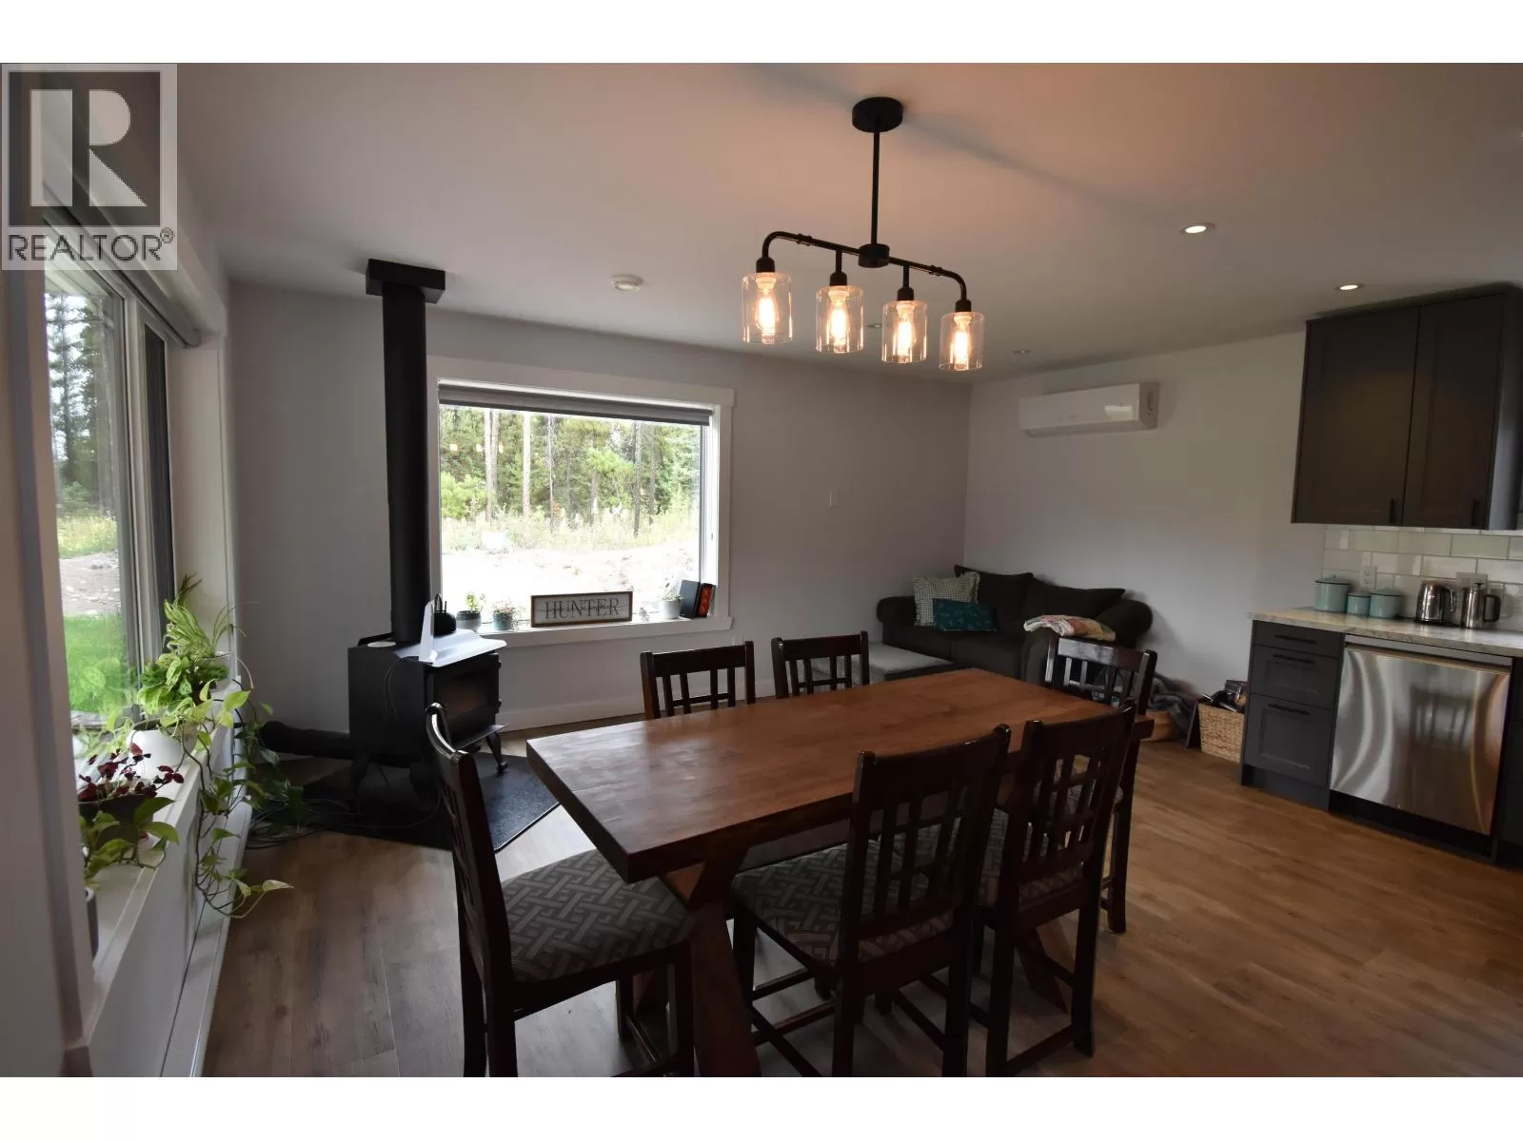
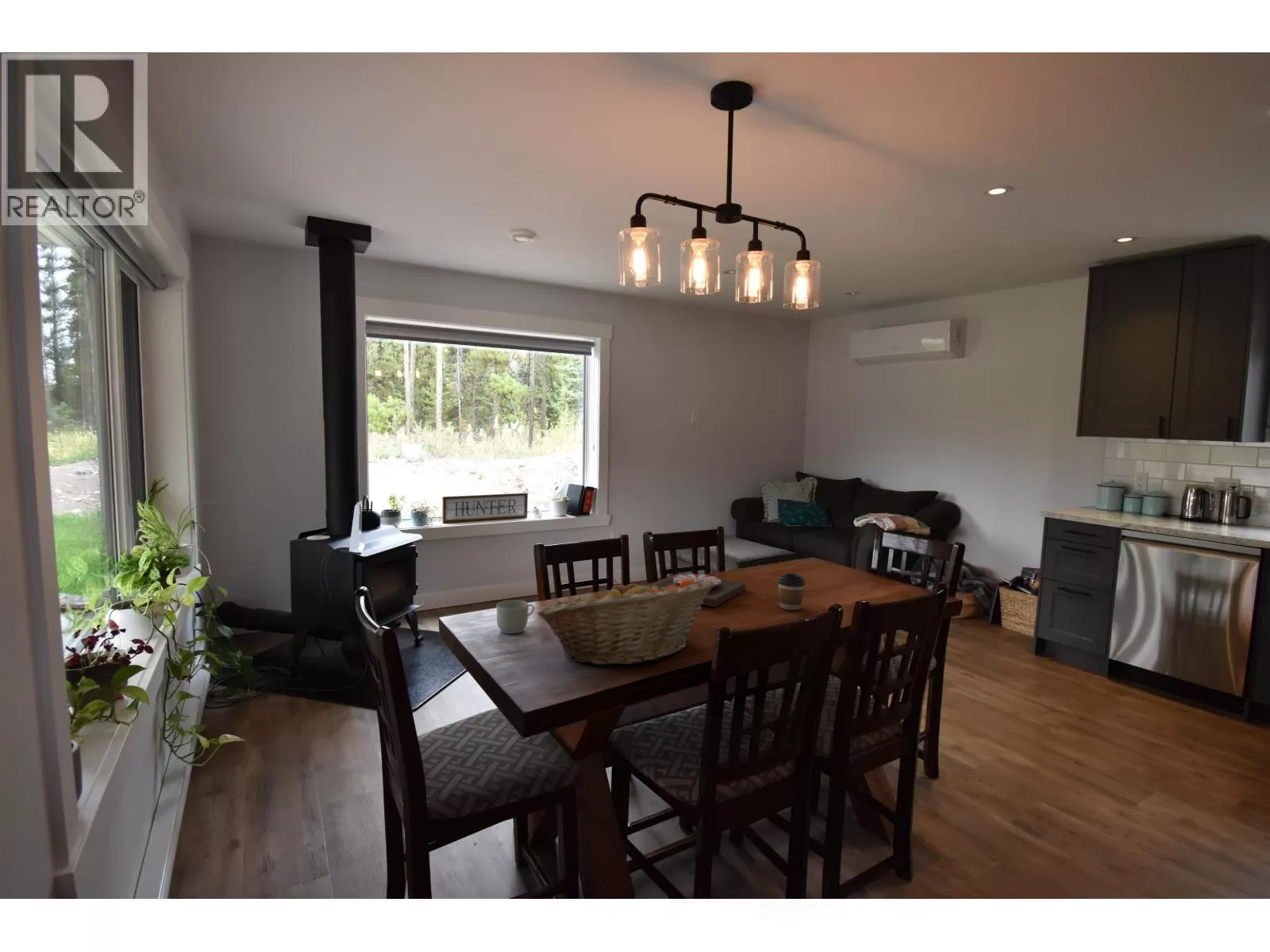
+ fruit basket (629, 612)
+ coffee cup (791, 589)
+ plate (696, 582)
+ mug (516, 616)
